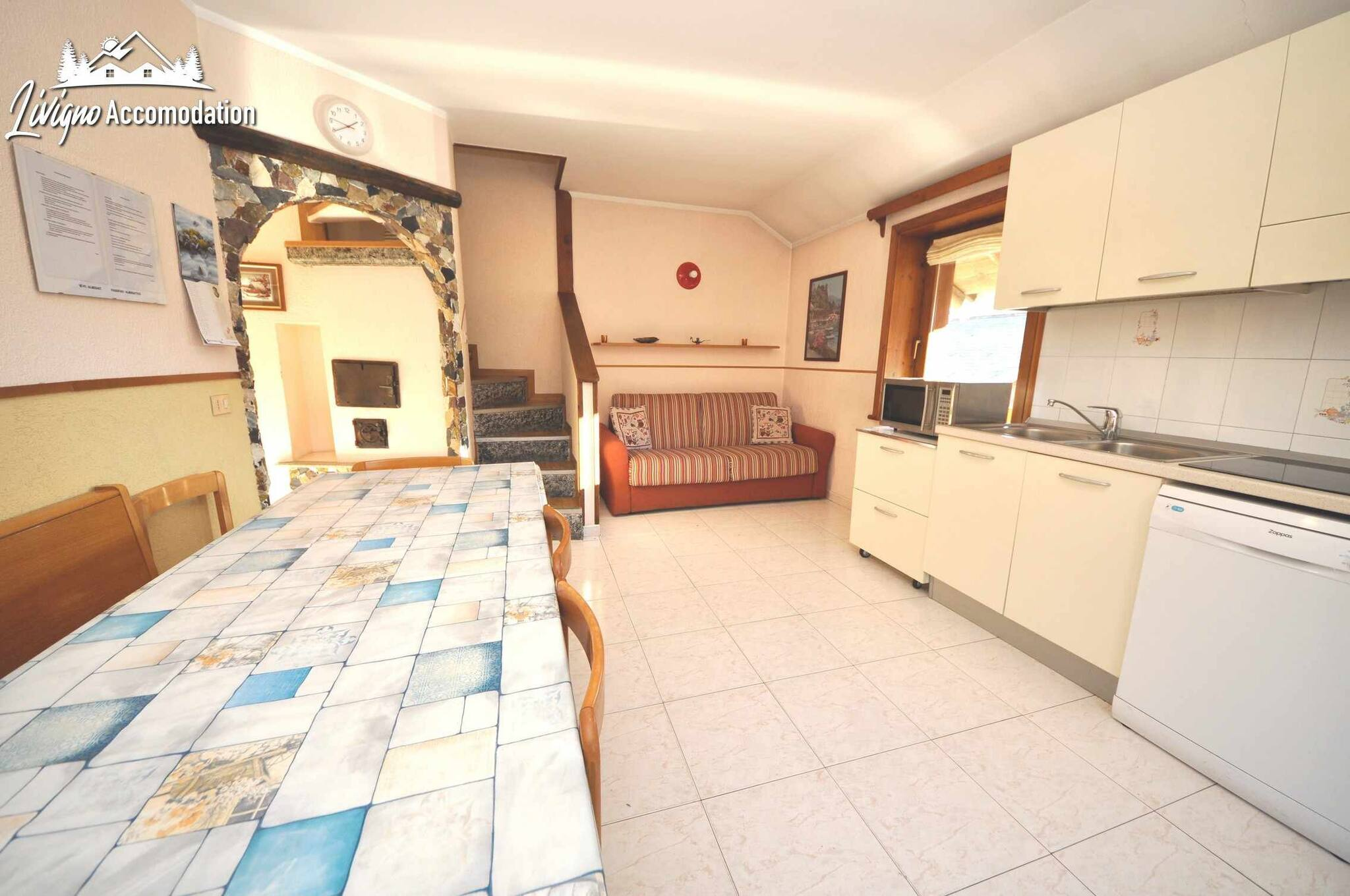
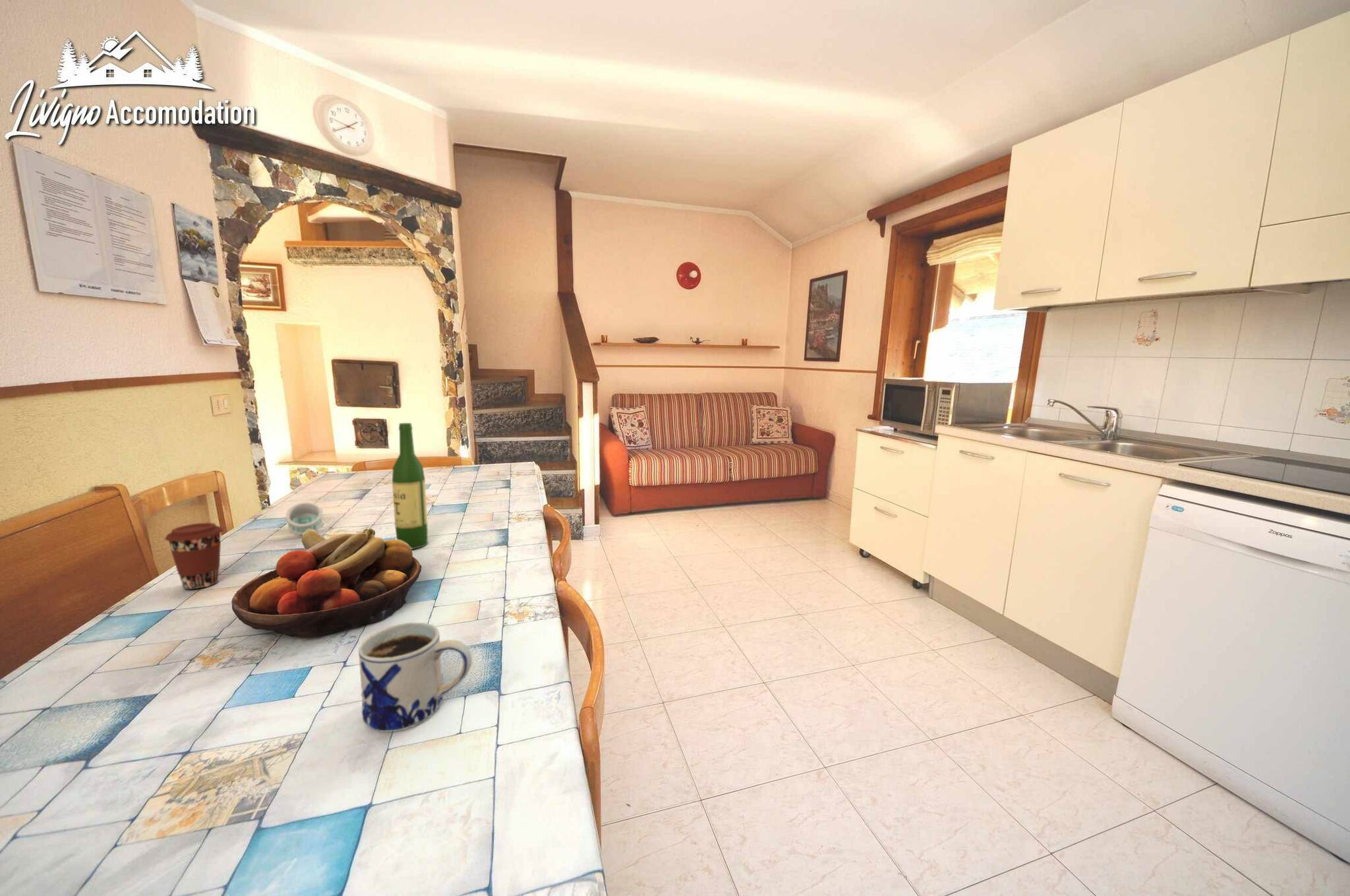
+ mug (413, 673)
+ fruit bowl (332, 572)
+ coffee cup (197, 555)
+ napkin ring (305, 515)
+ wine bottle (408, 485)
